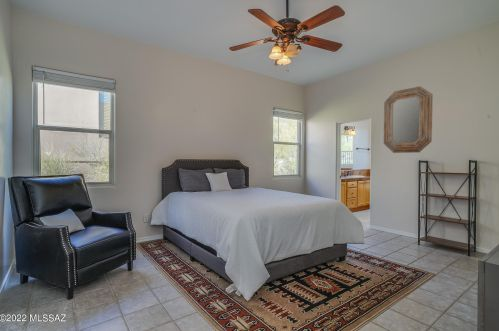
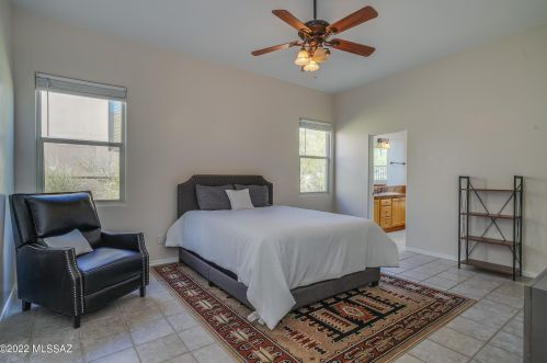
- home mirror (405, 120)
